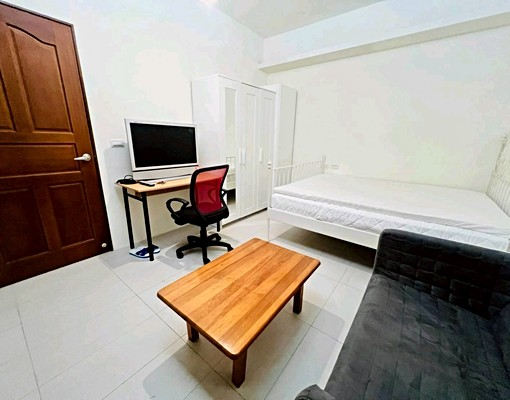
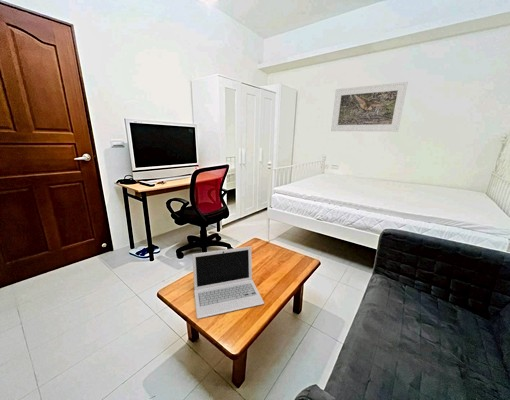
+ laptop (227, 278)
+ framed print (365, 109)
